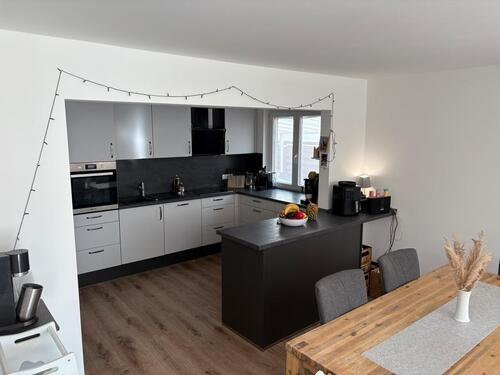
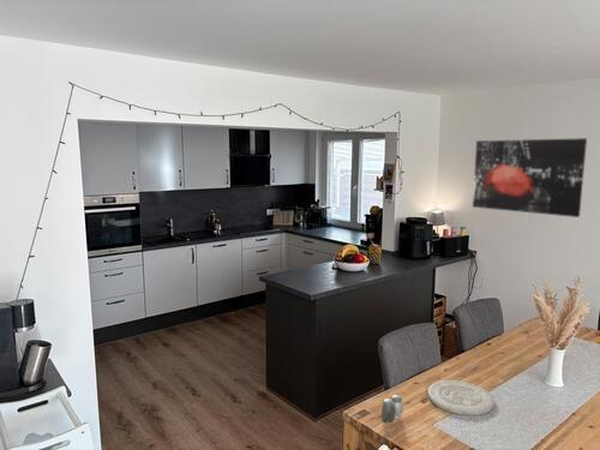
+ plate (460, 396)
+ wall art (523, 175)
+ salt and pepper shaker (391, 408)
